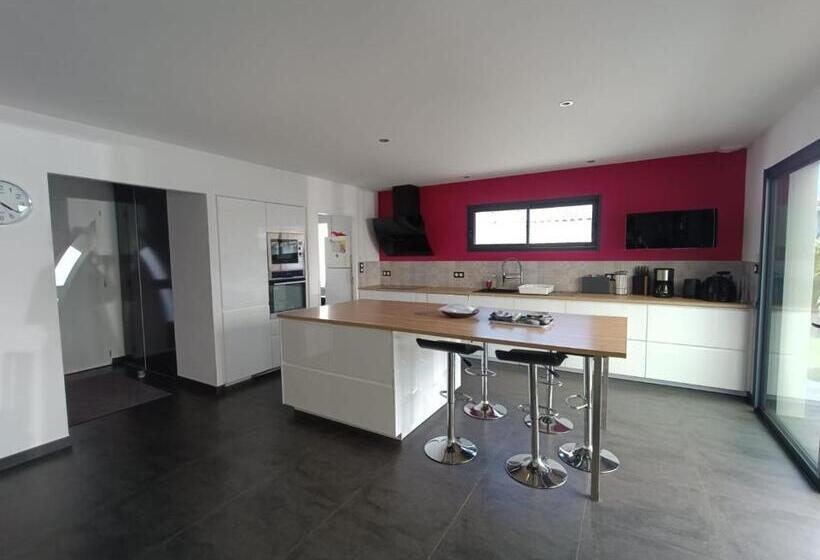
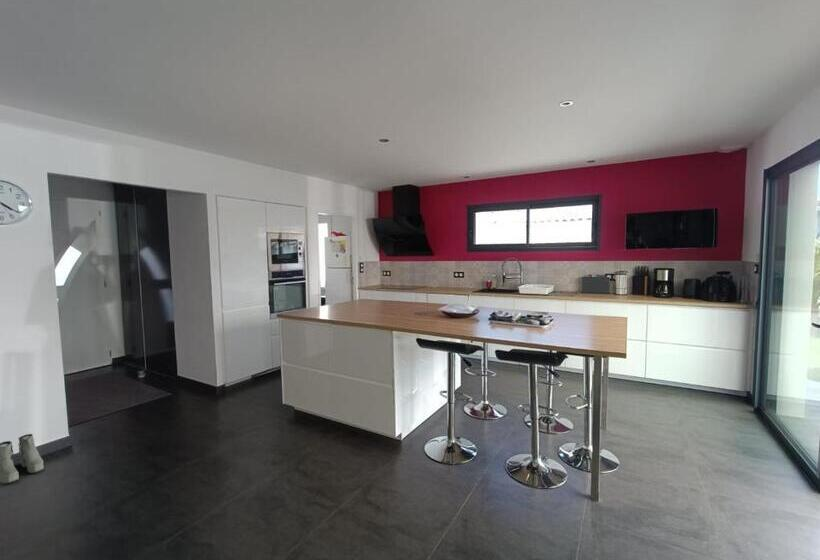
+ boots (21, 456)
